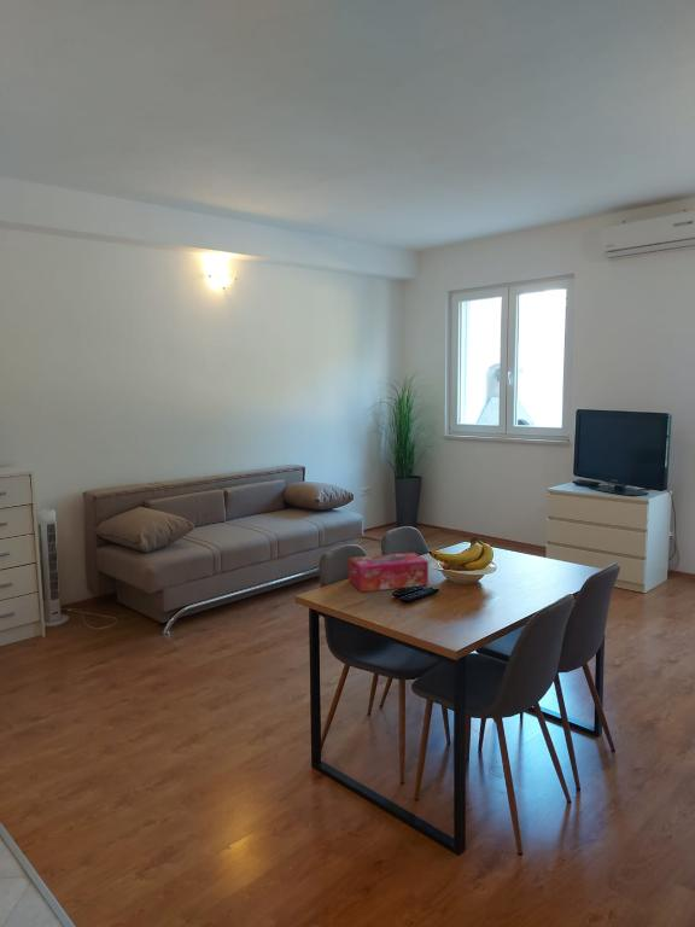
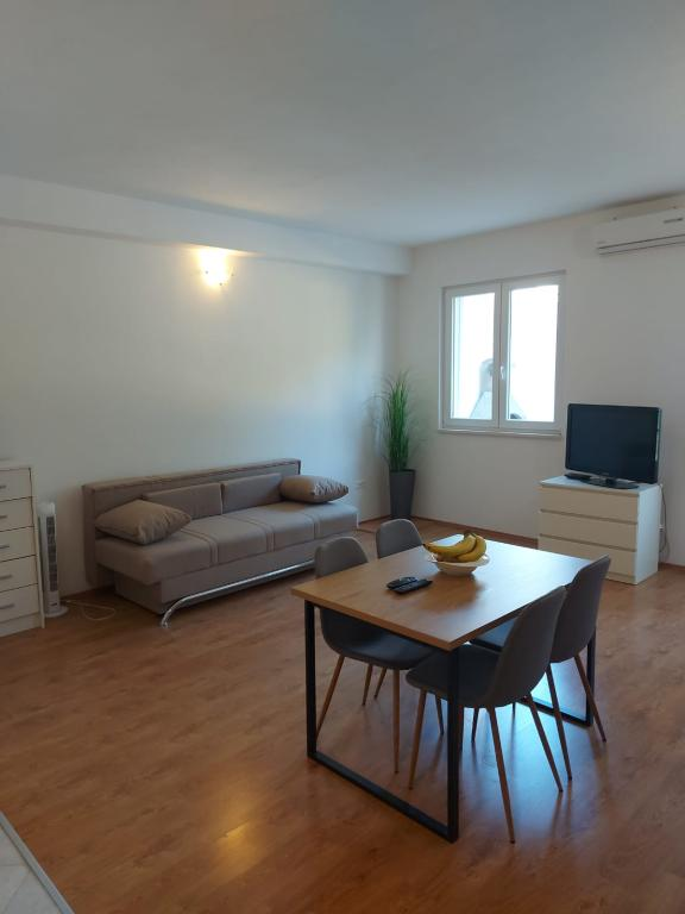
- tissue box (387, 571)
